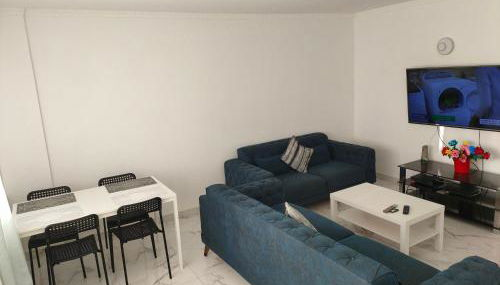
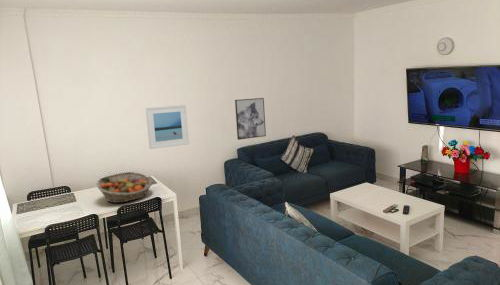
+ fruit basket (125, 186)
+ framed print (168, 126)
+ wall art (250, 118)
